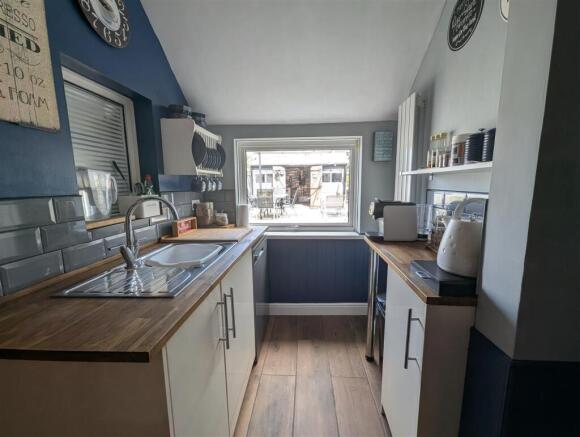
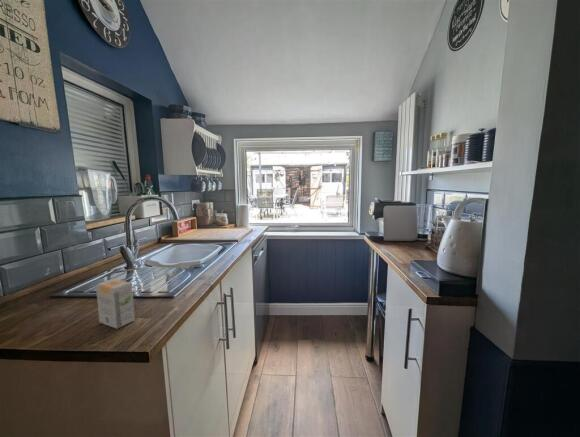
+ tea box (115, 302)
